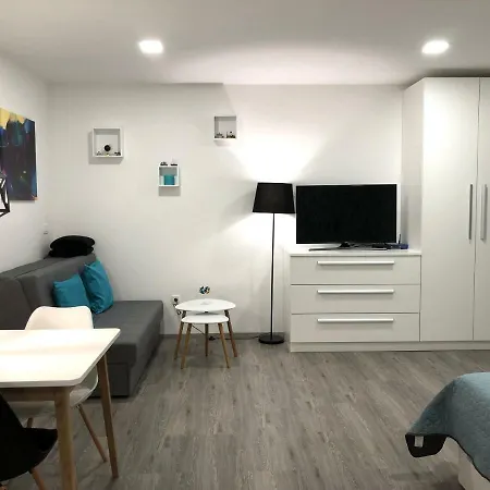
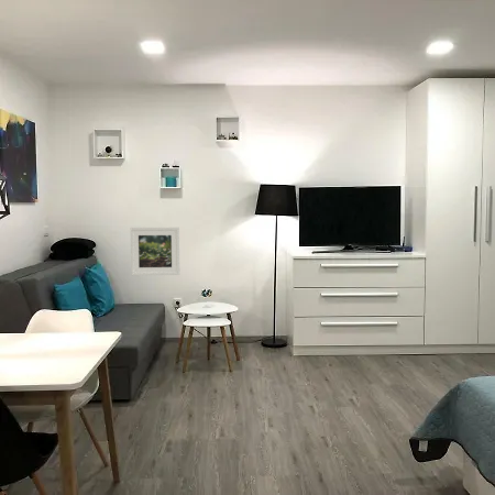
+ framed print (155, 251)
